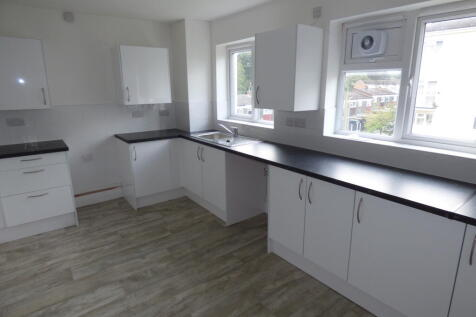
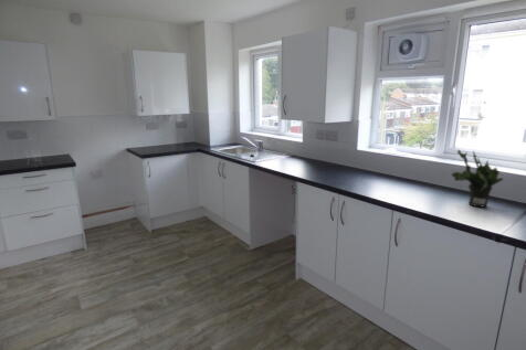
+ potted plant (471, 178)
